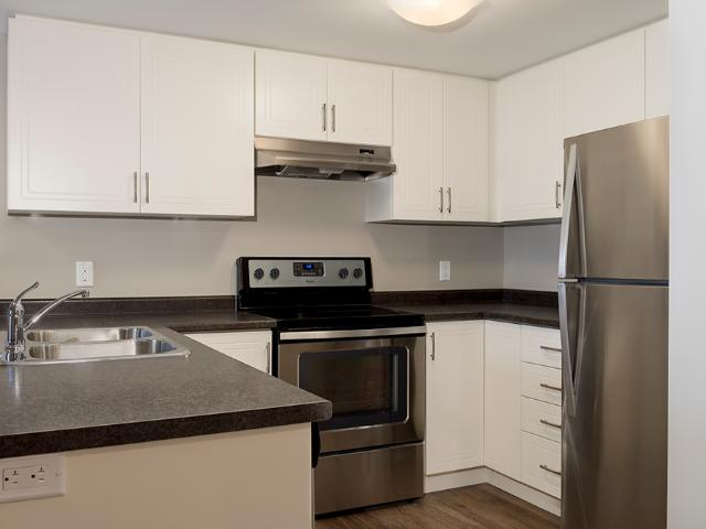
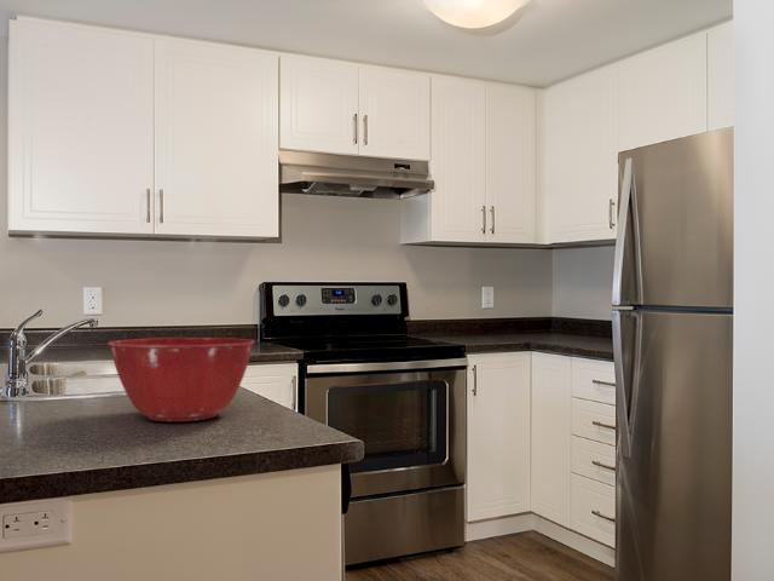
+ mixing bowl (183, 378)
